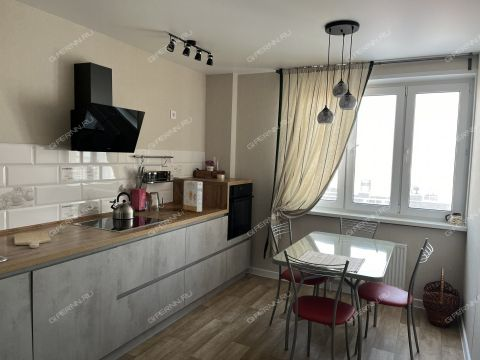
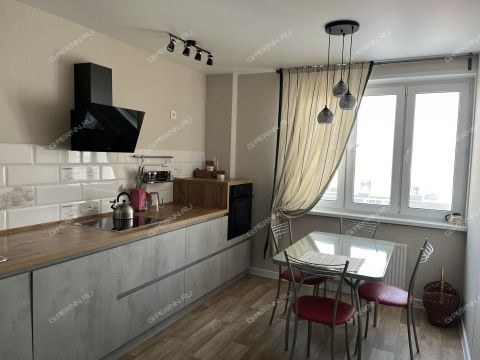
- cereal box (192, 195)
- chopping board (32, 239)
